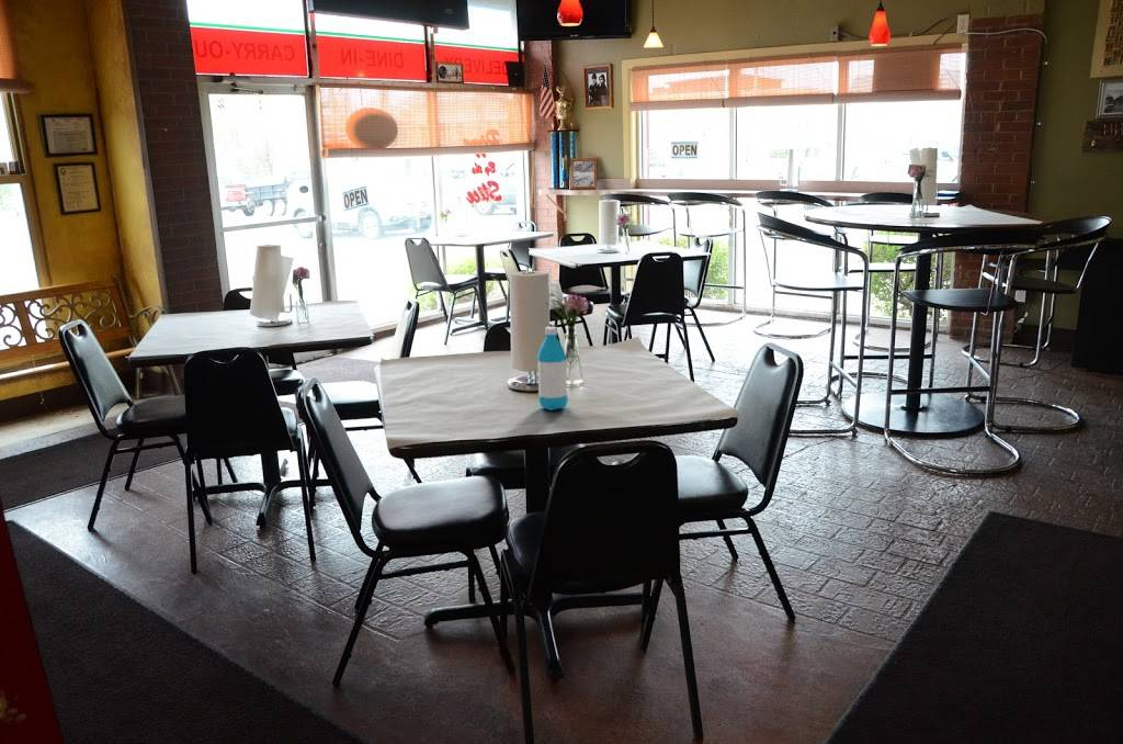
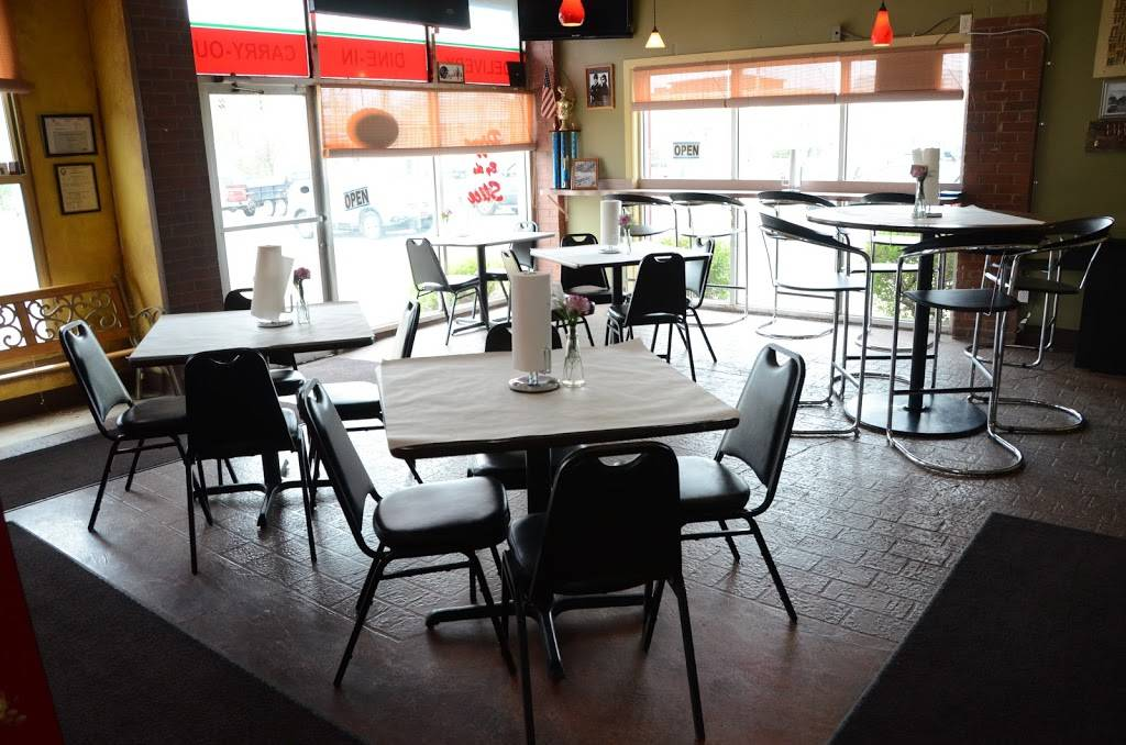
- water bottle (552, 368)
